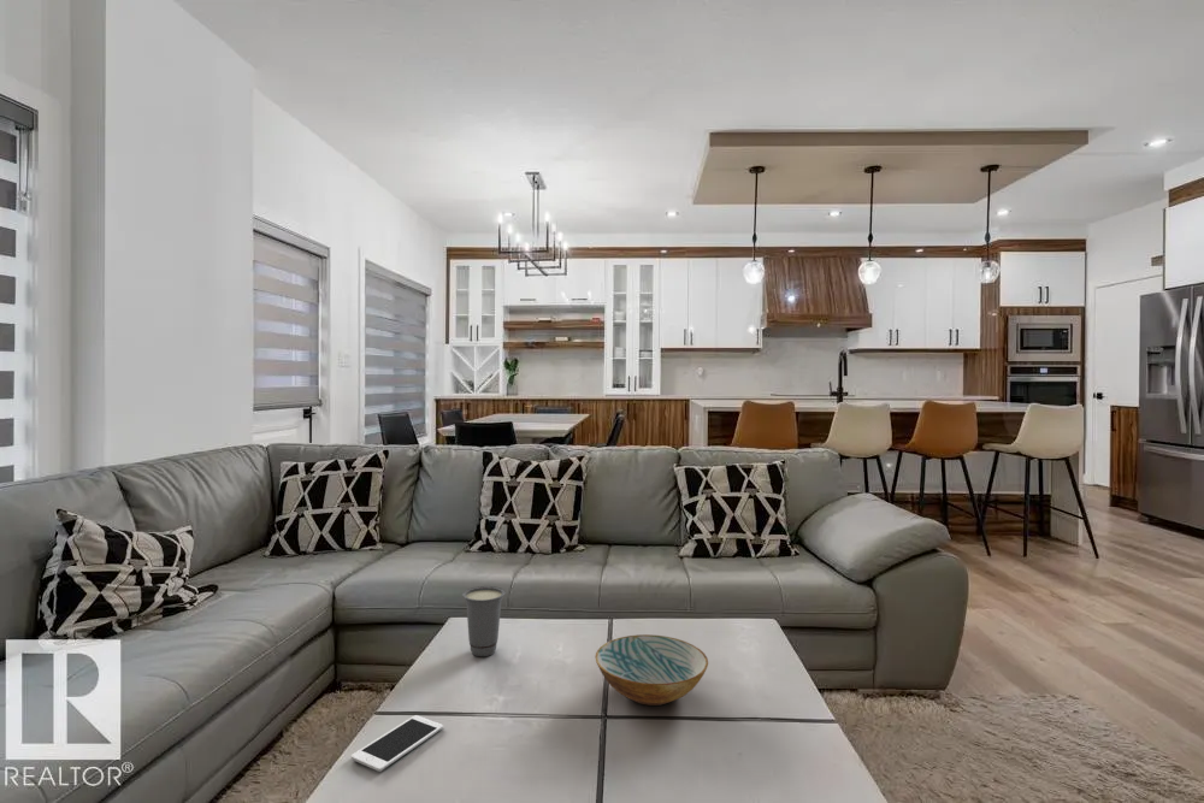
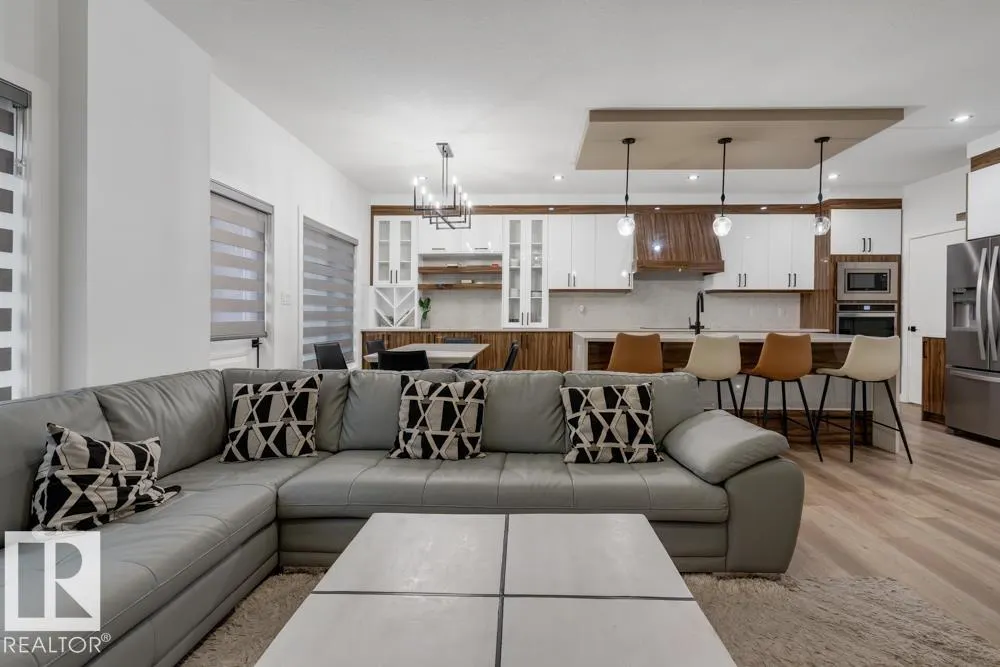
- bowl (650, 674)
- cup (483, 621)
- cell phone (399, 740)
